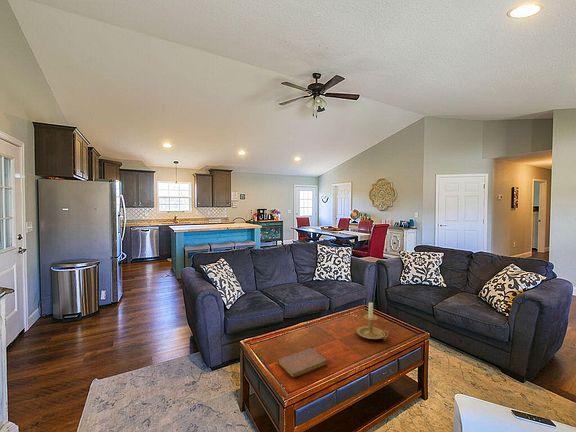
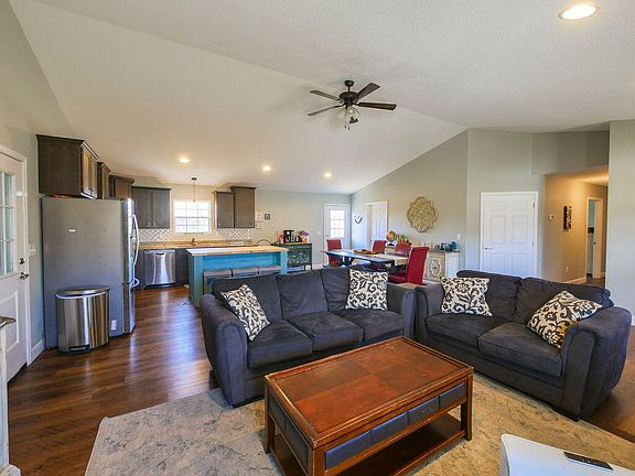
- notebook (302, 361)
- candle holder (370, 318)
